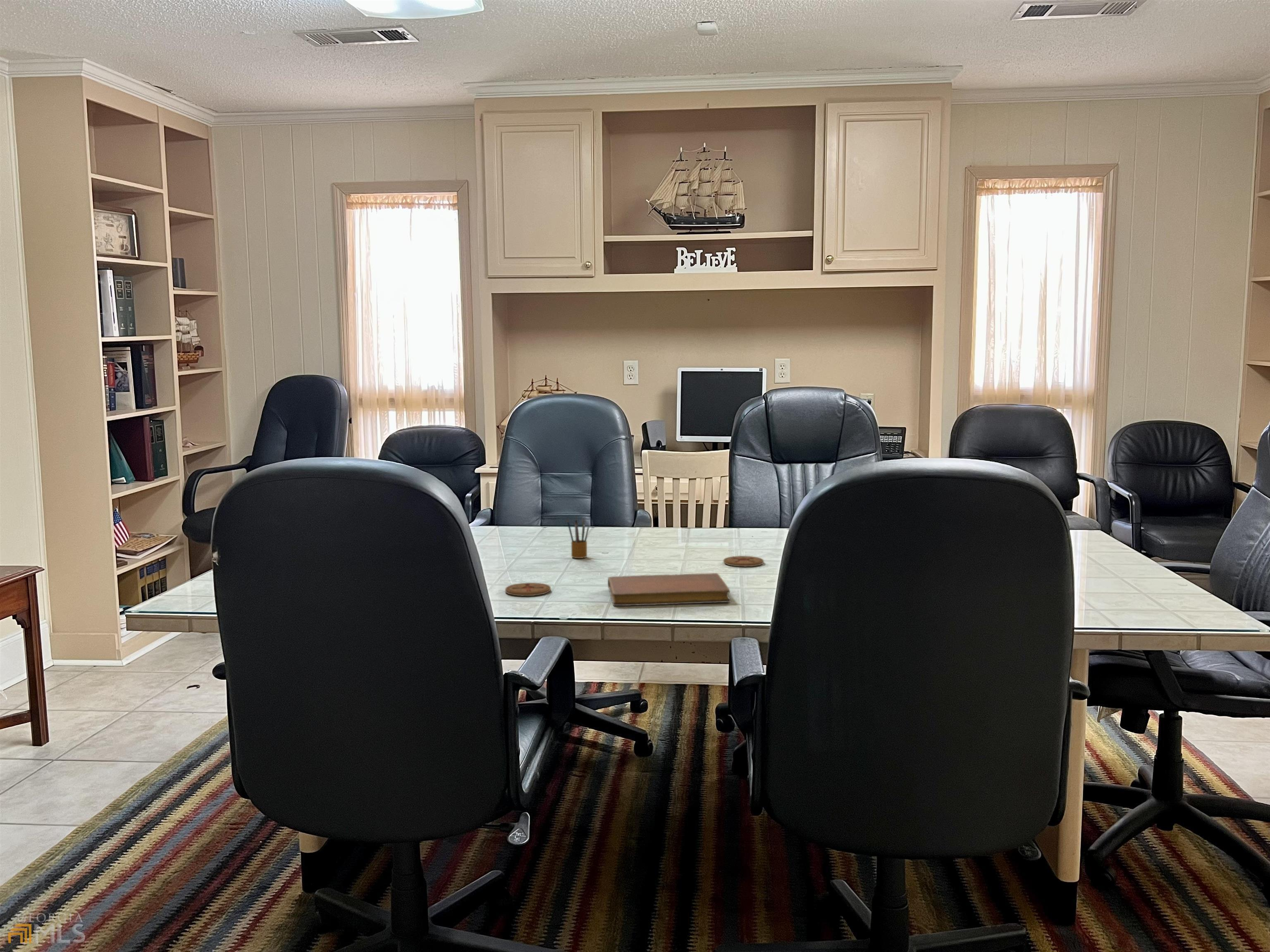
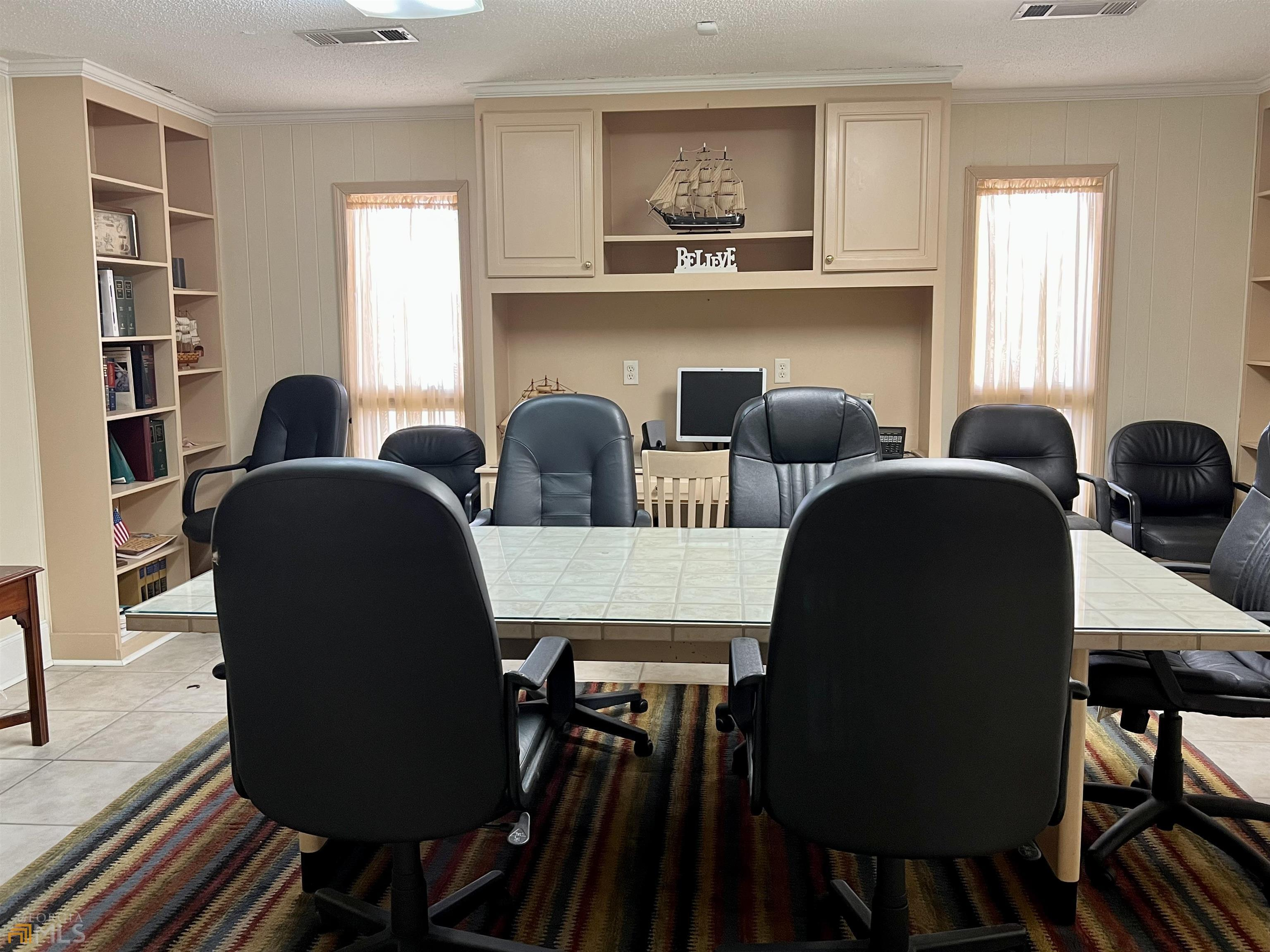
- coaster (743, 561)
- pencil box (578, 537)
- coaster (528, 589)
- notebook (667, 588)
